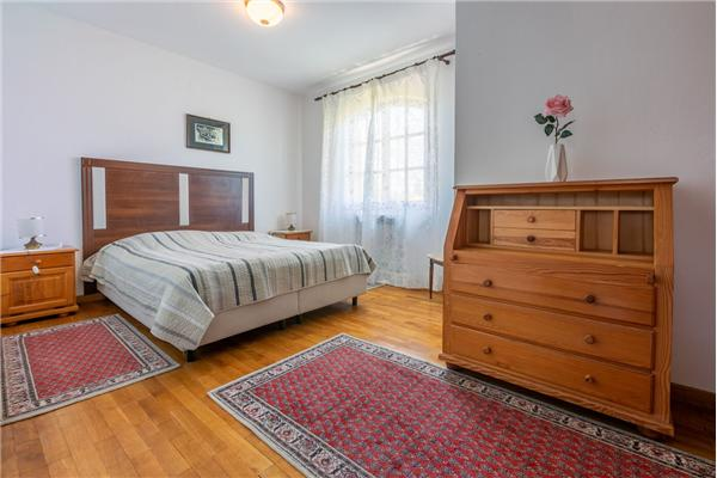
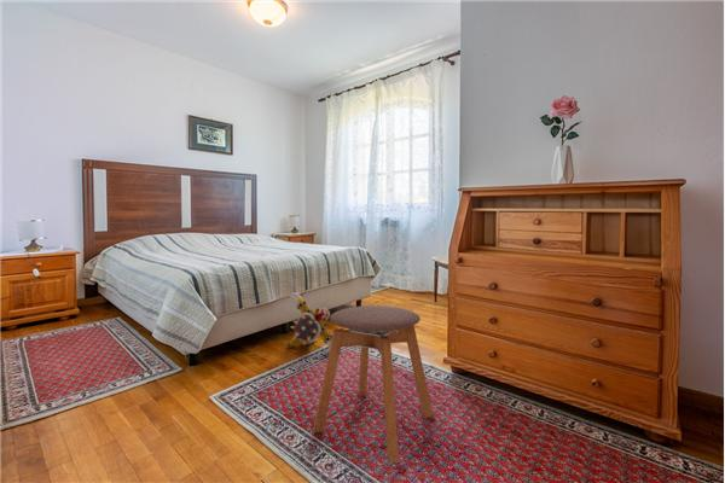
+ plush toy (312, 320)
+ stool (382, 366)
